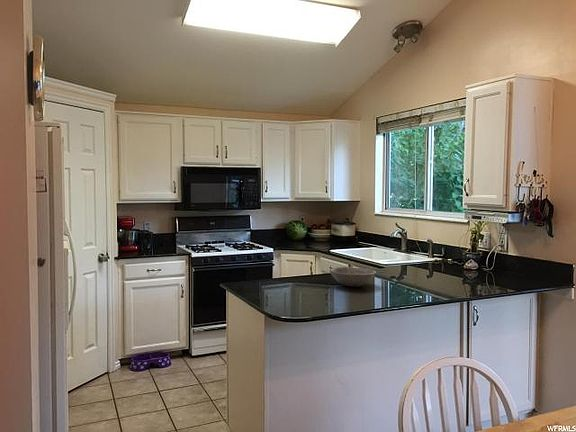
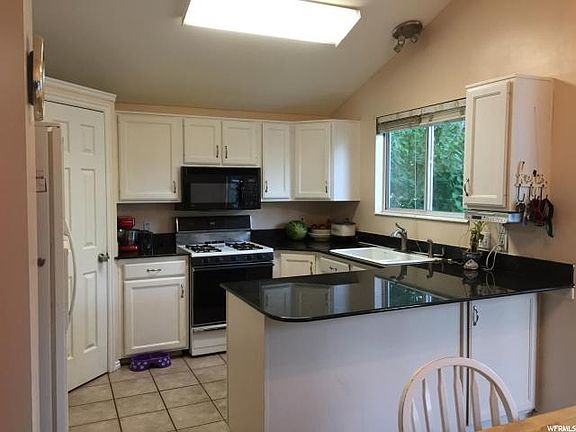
- bowl (352, 277)
